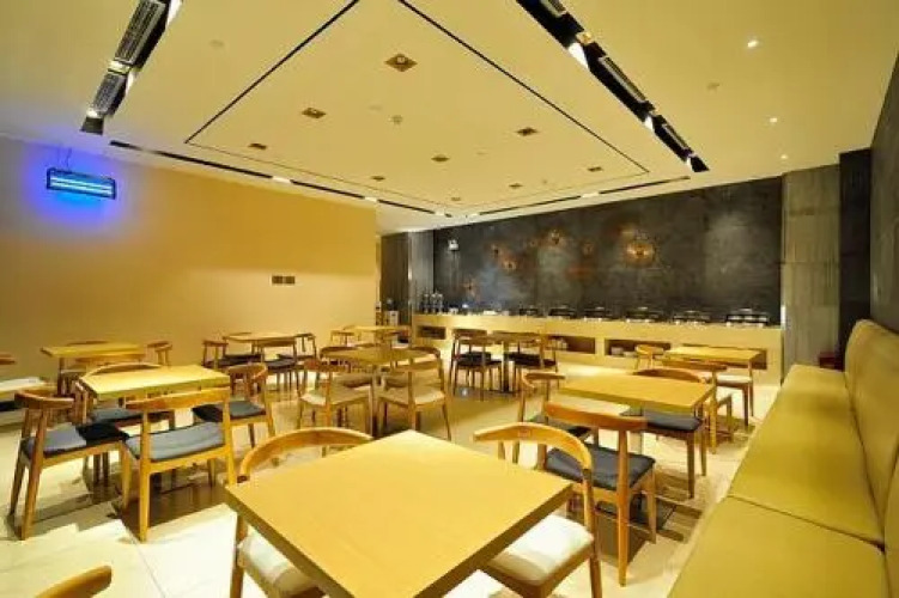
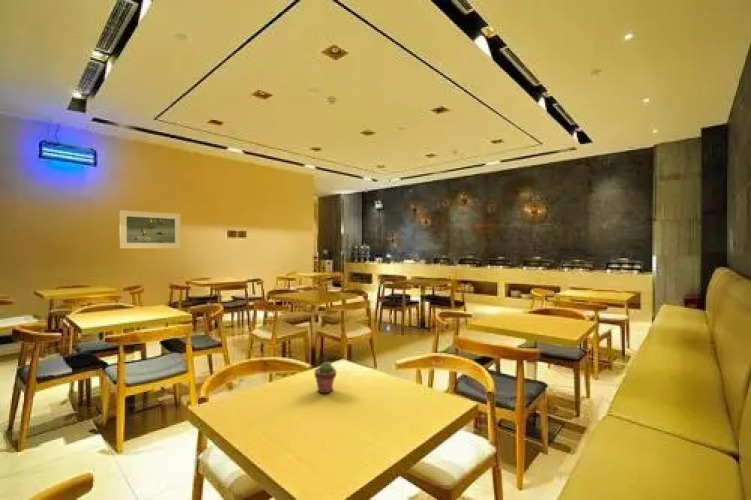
+ potted succulent (325, 376)
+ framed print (151, 230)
